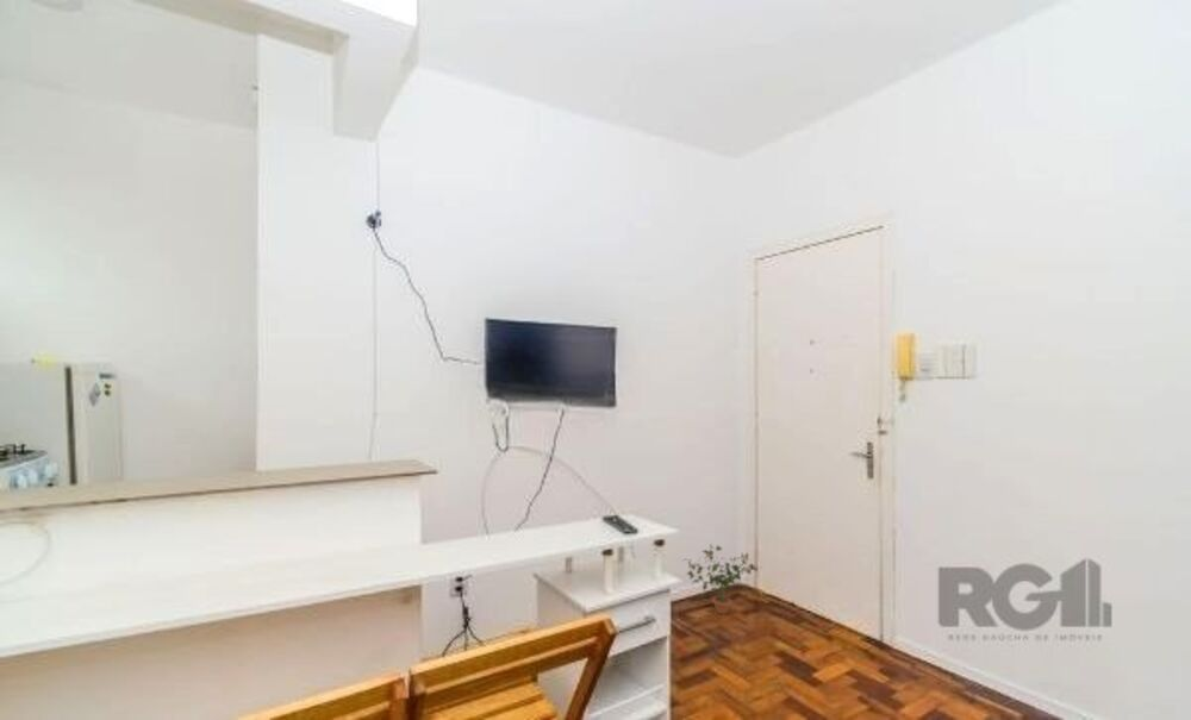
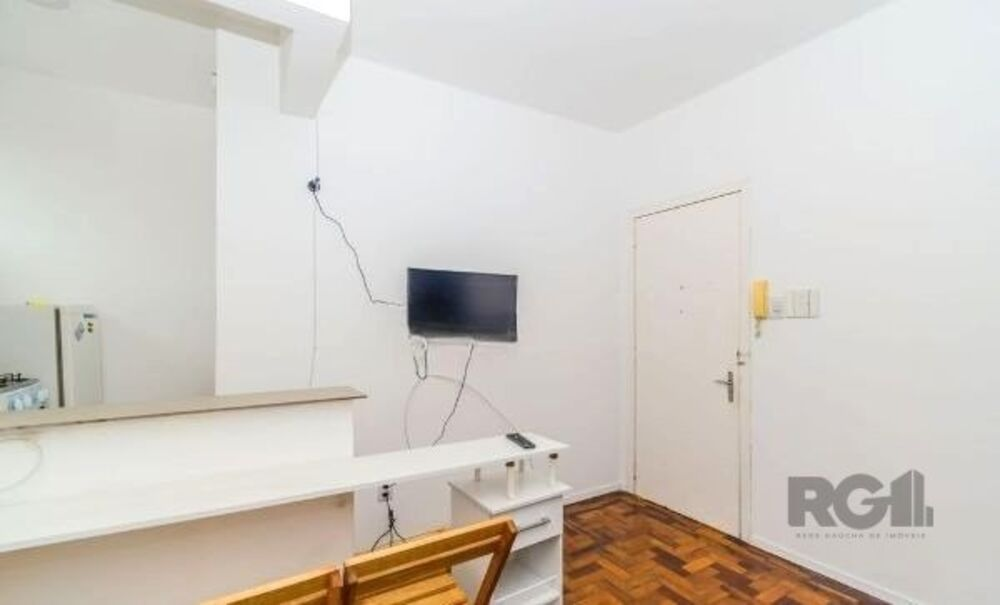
- potted plant (721, 580)
